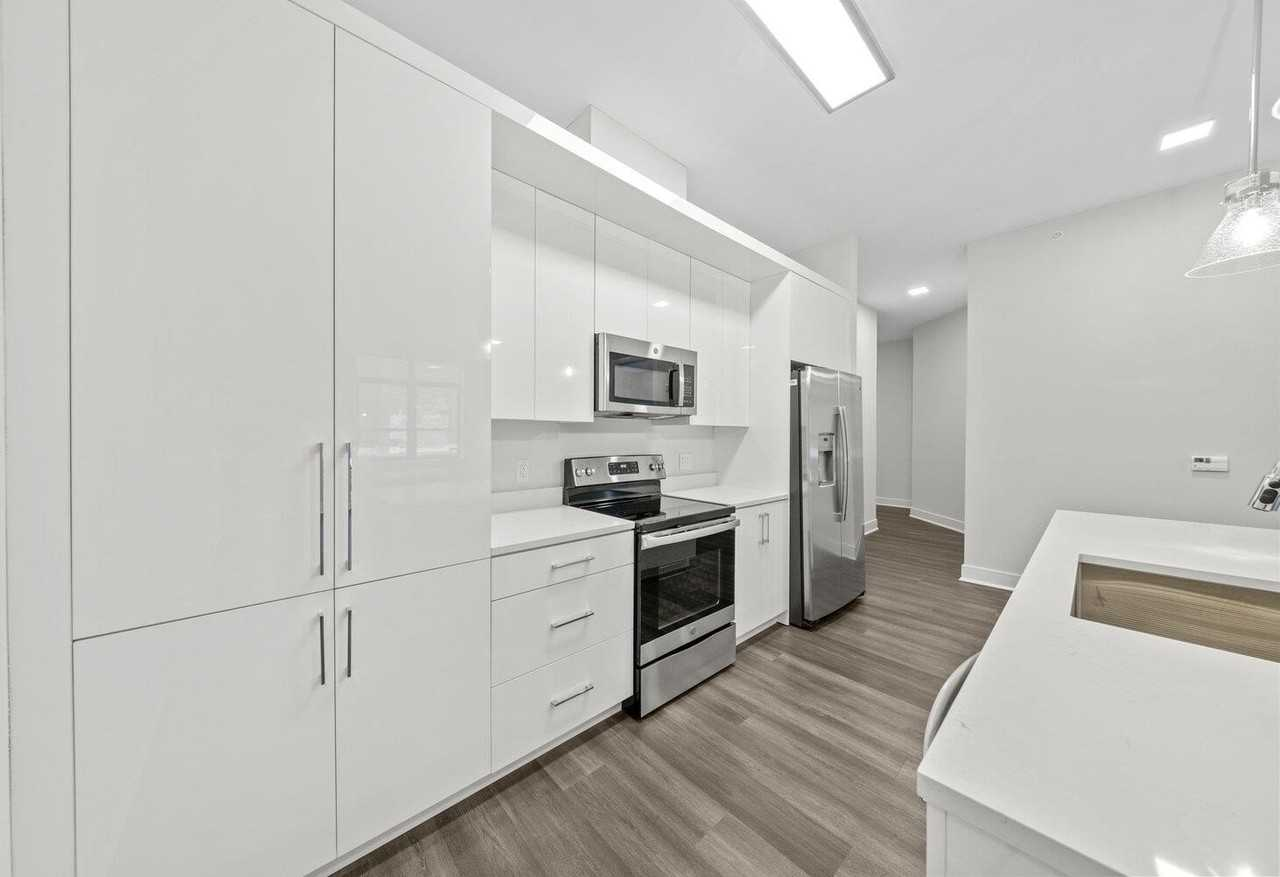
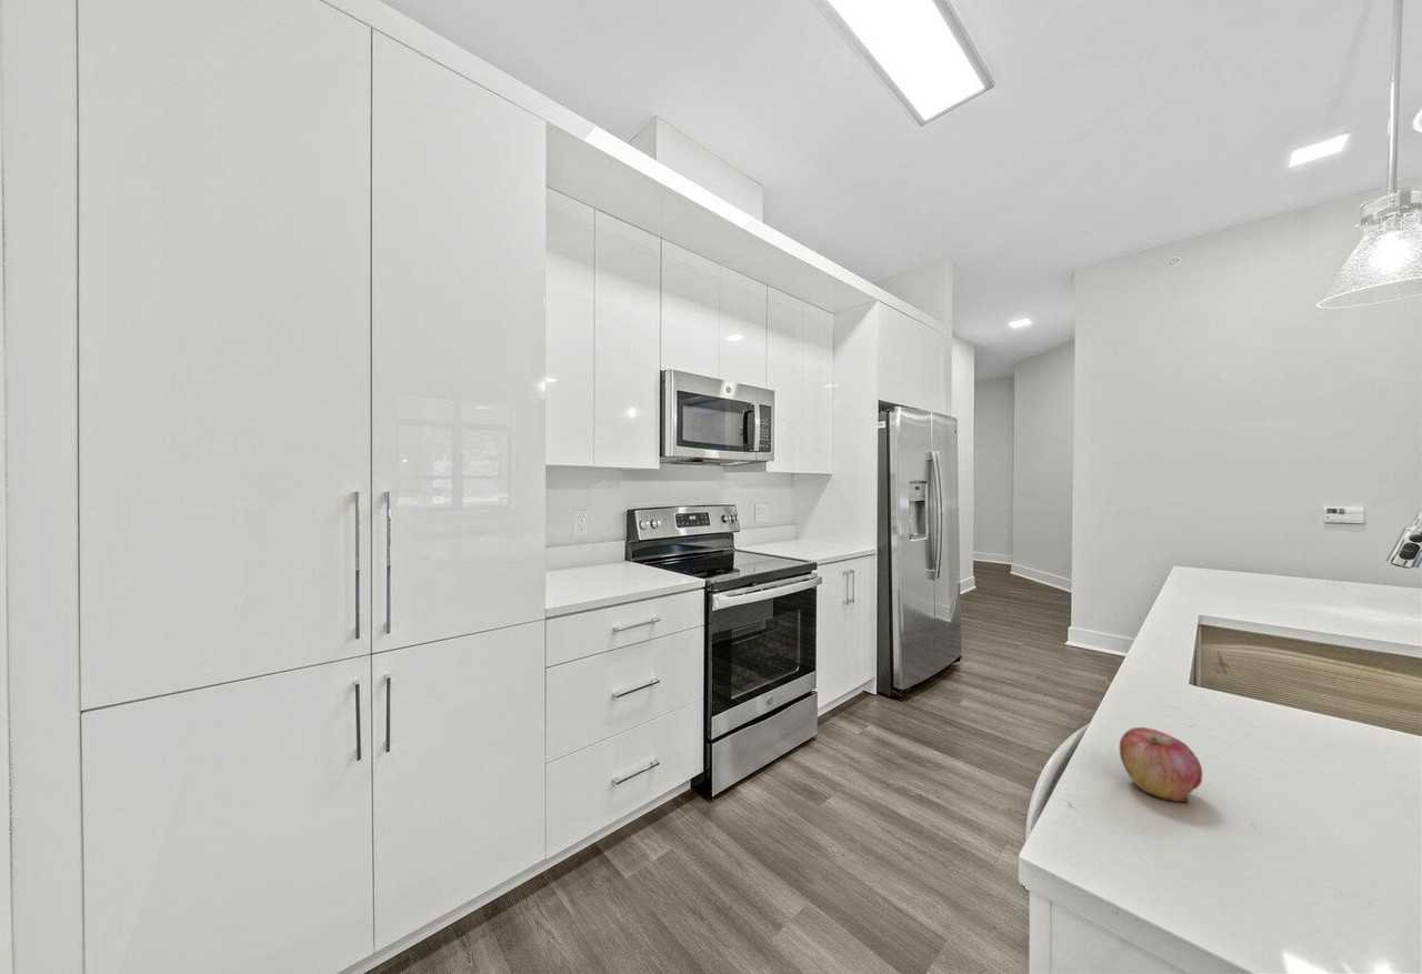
+ apple (1159, 762)
